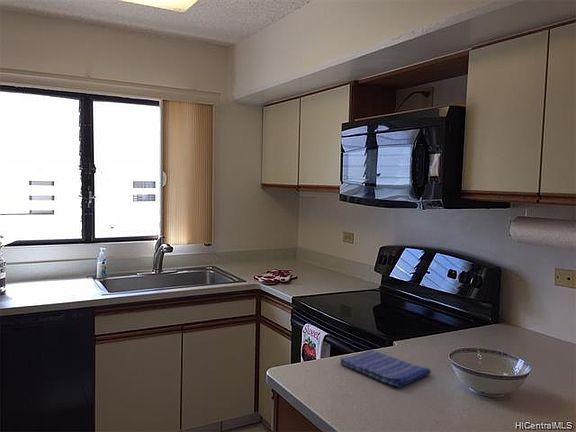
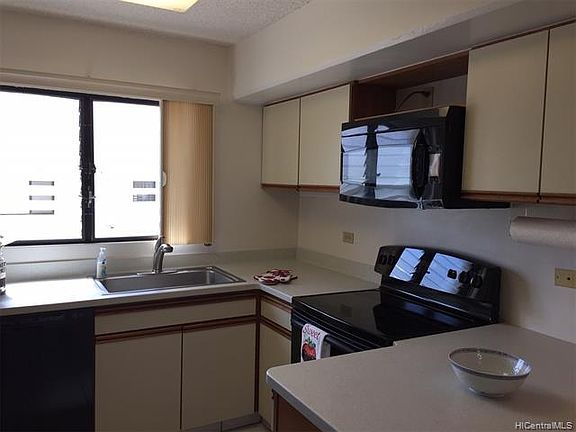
- dish towel (384, 365)
